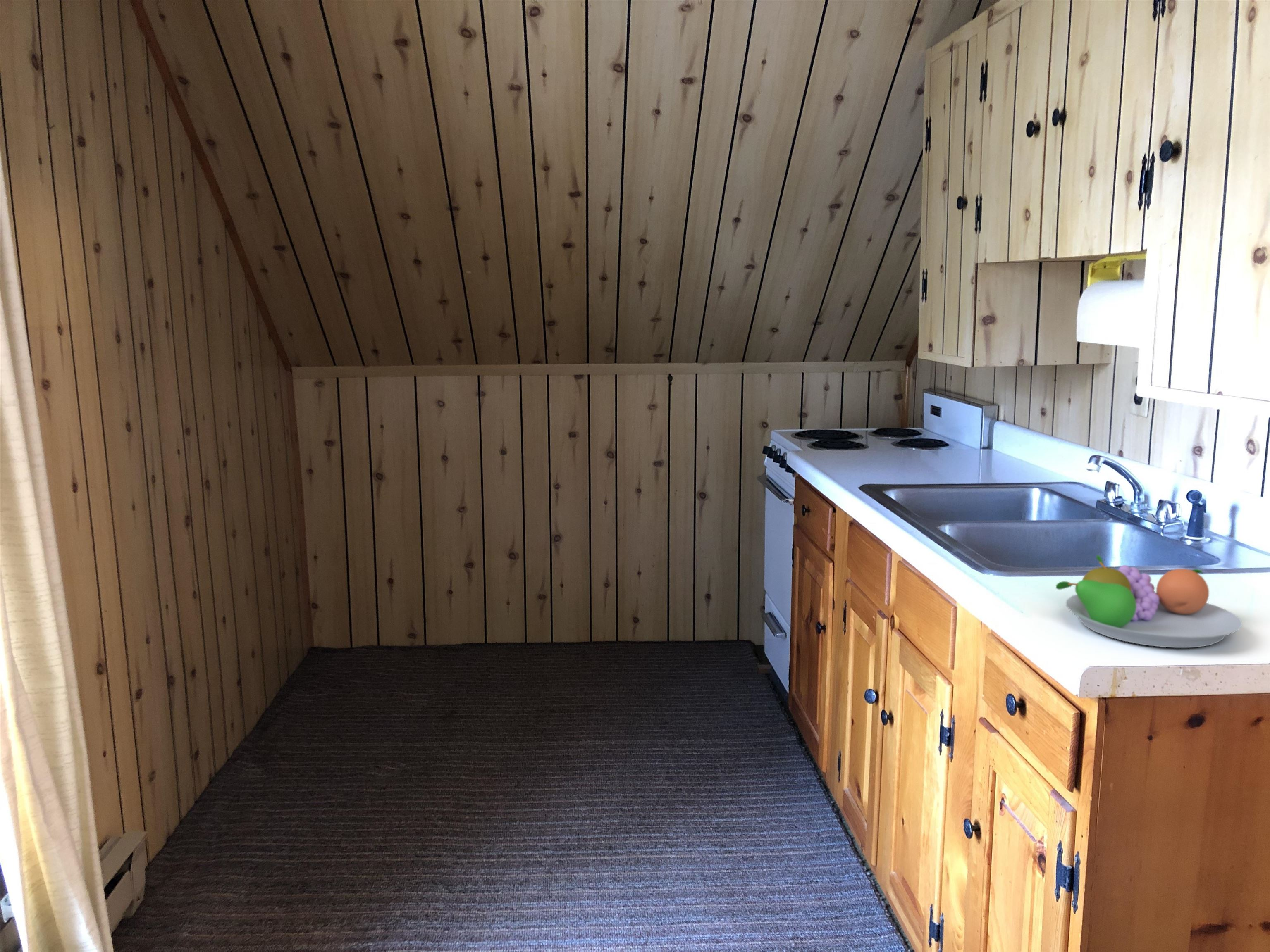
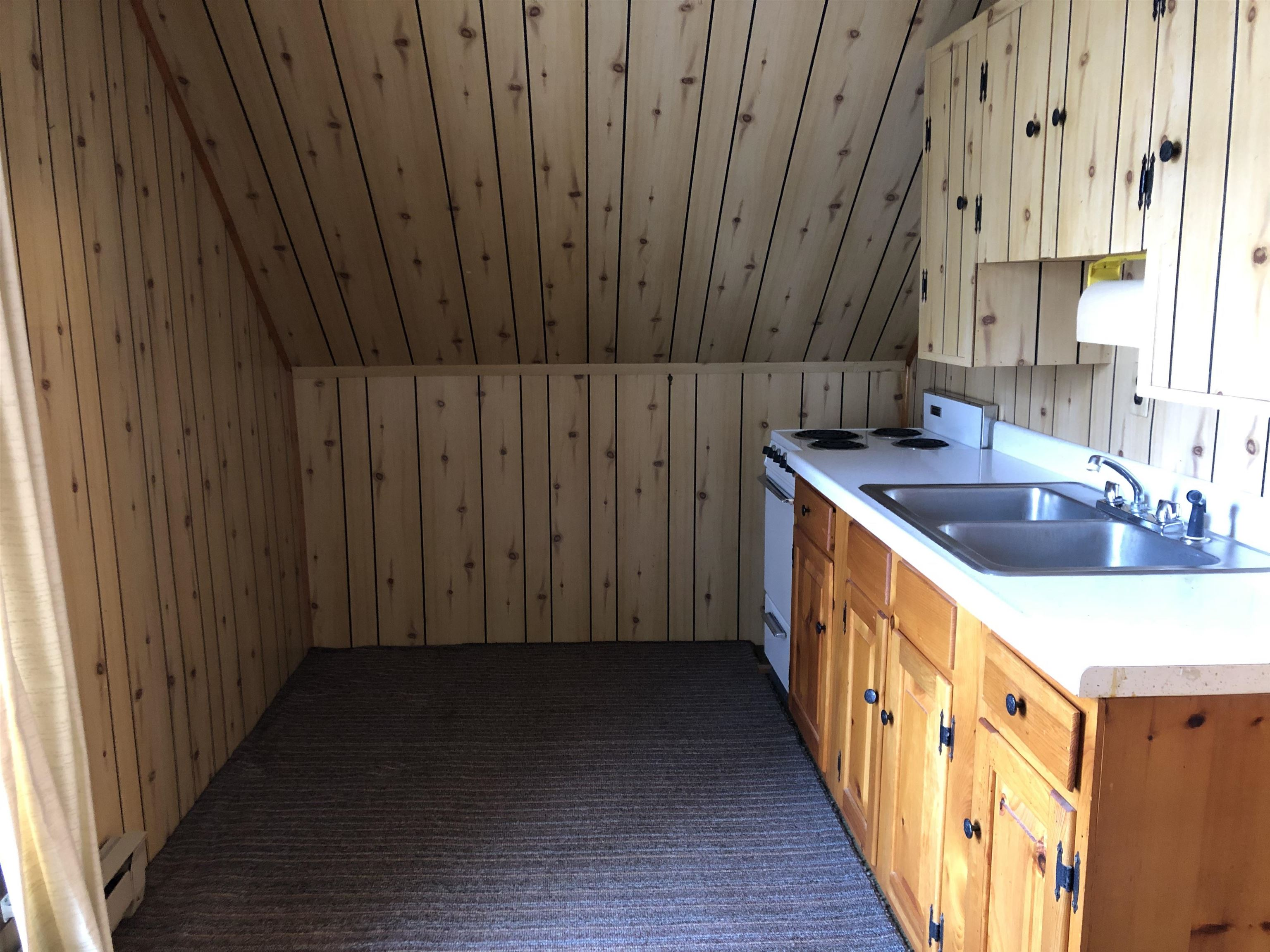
- fruit bowl (1144, 596)
